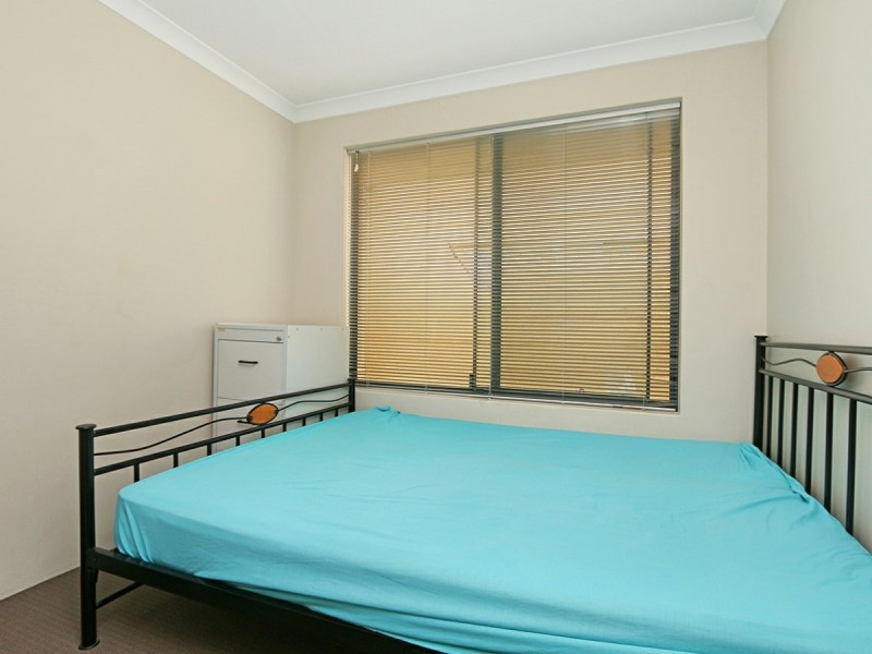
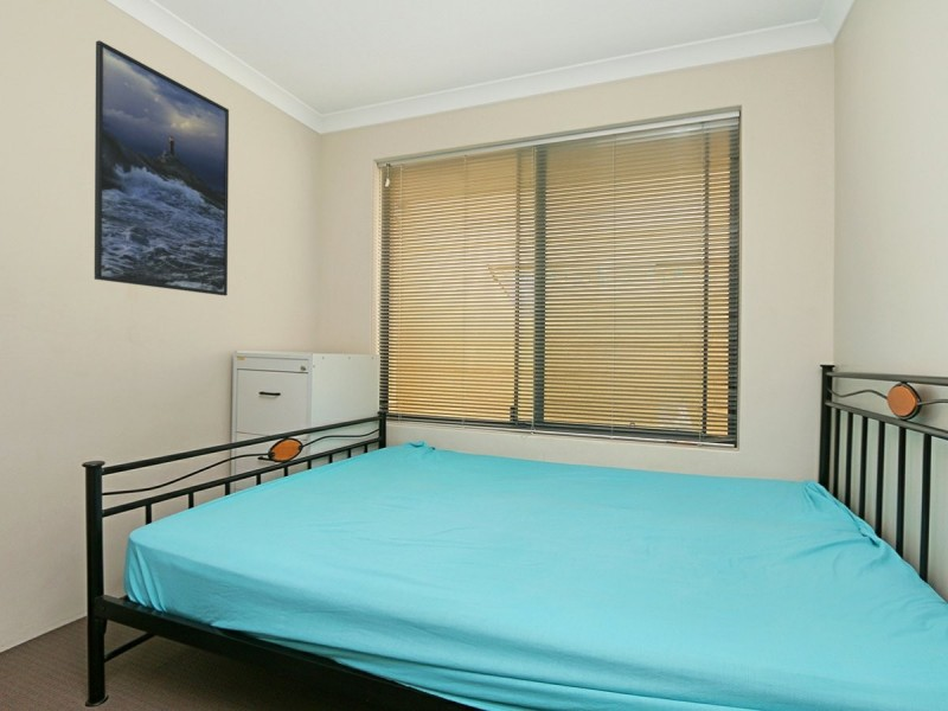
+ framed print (169, 184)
